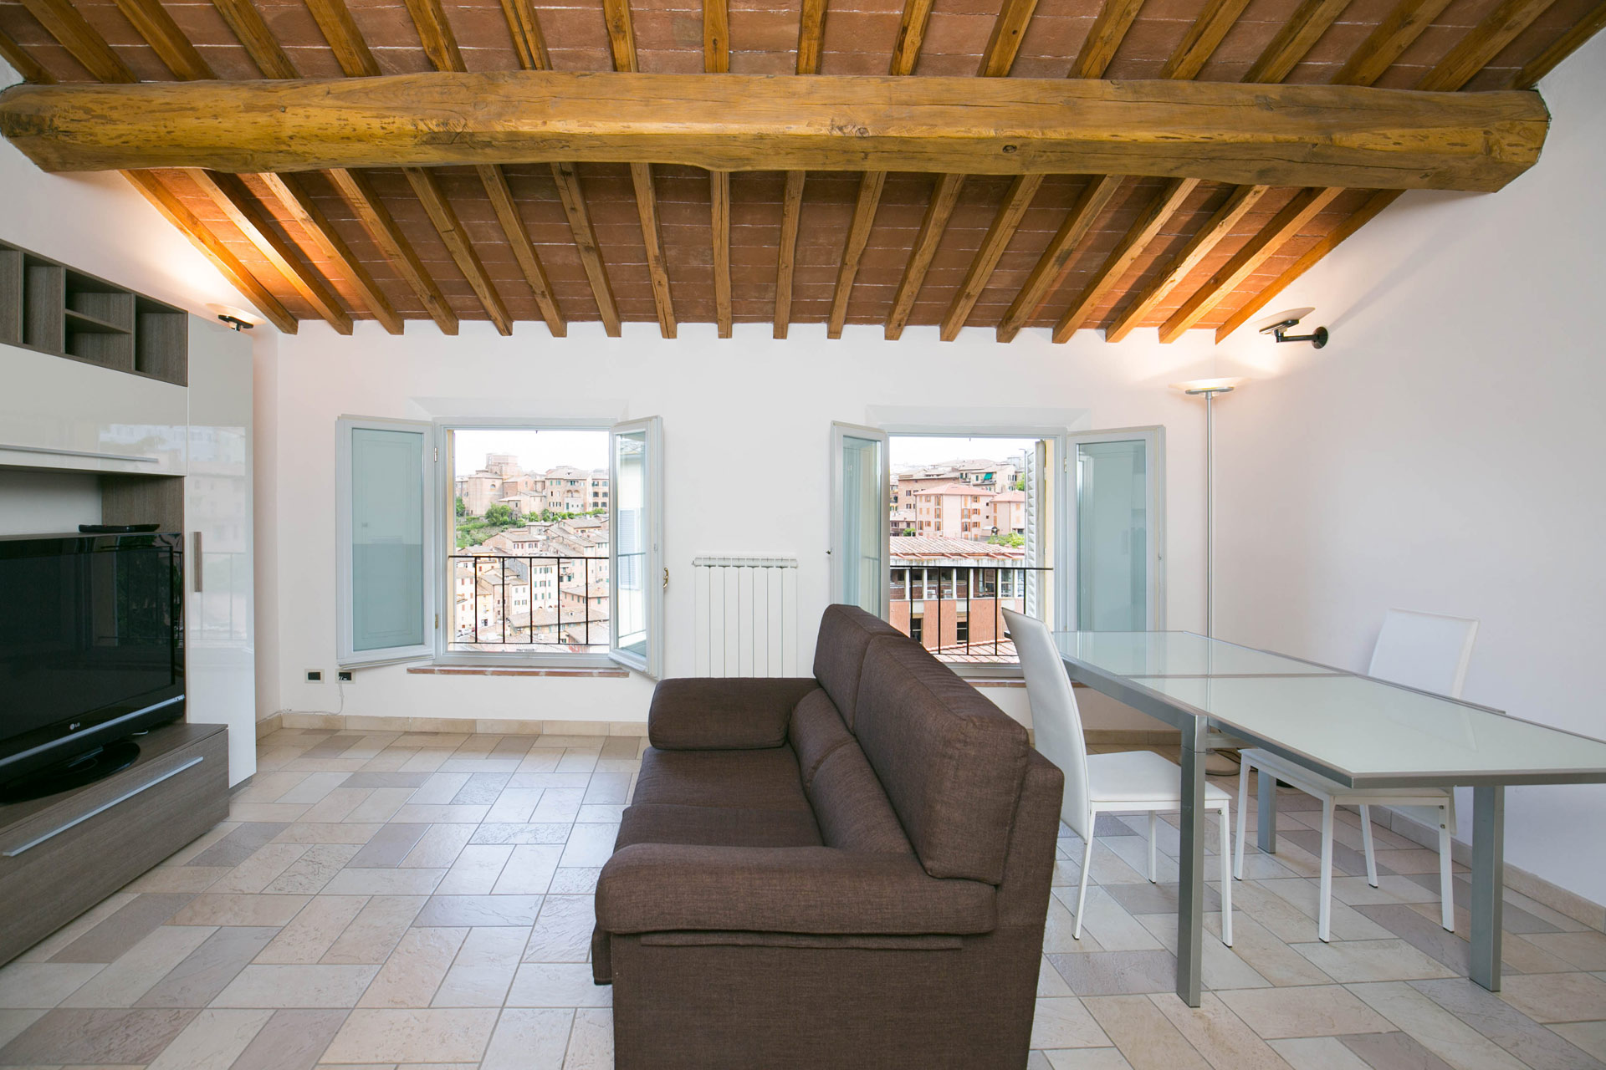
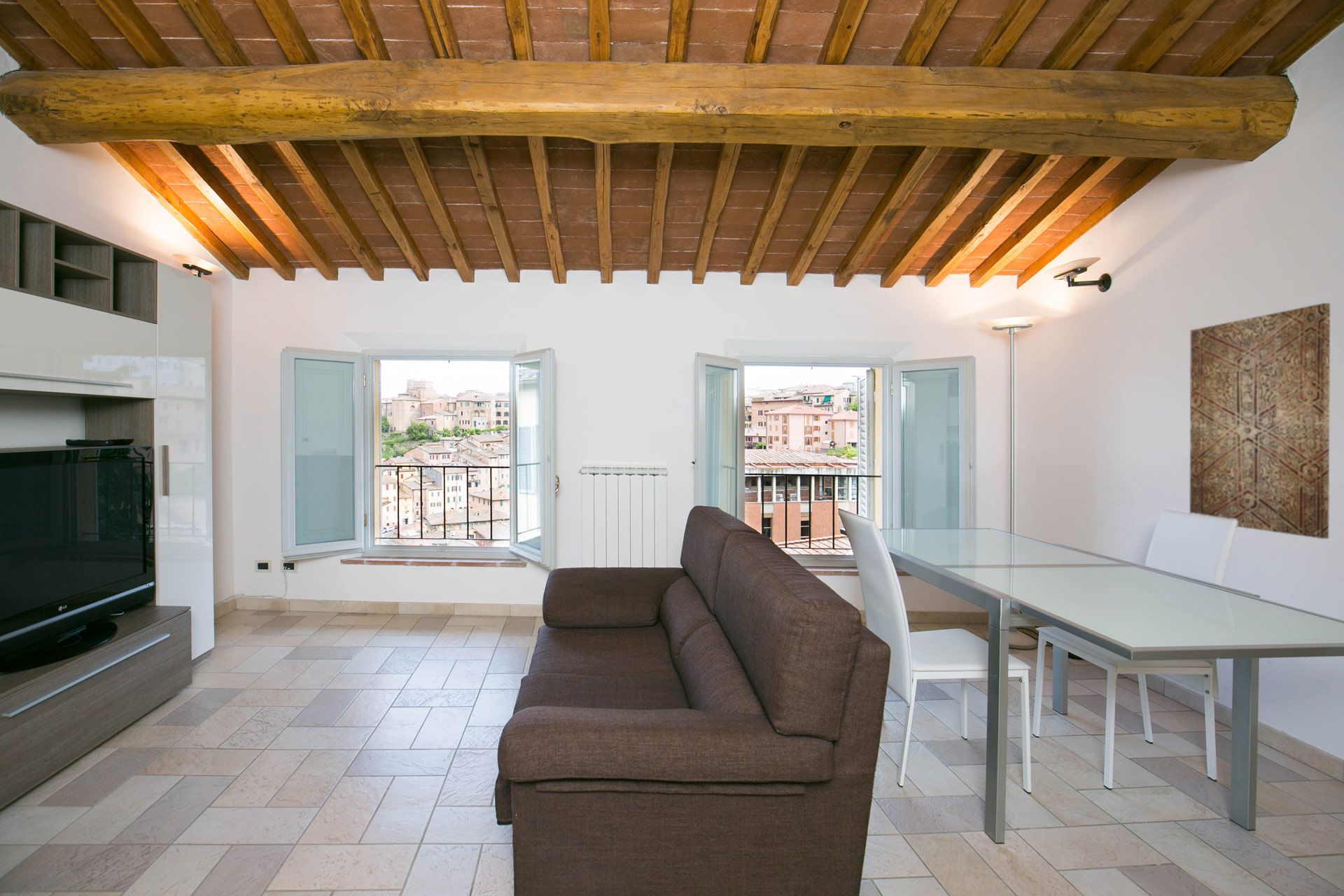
+ wall art (1252, 423)
